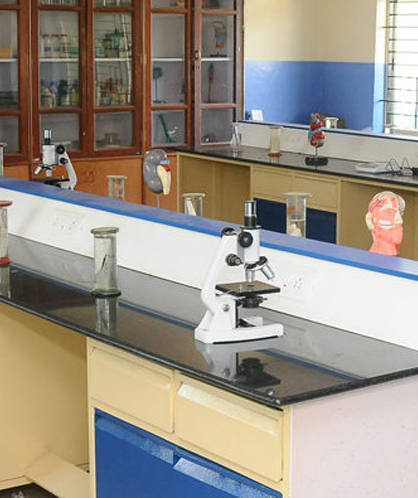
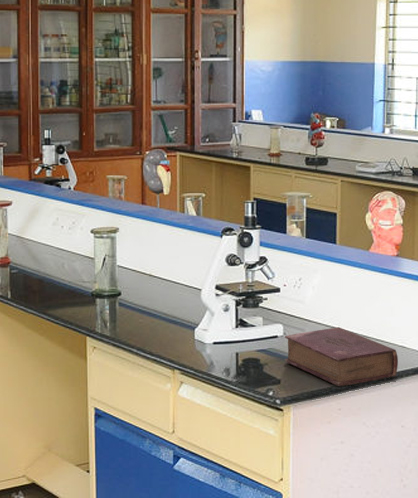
+ book (339, 355)
